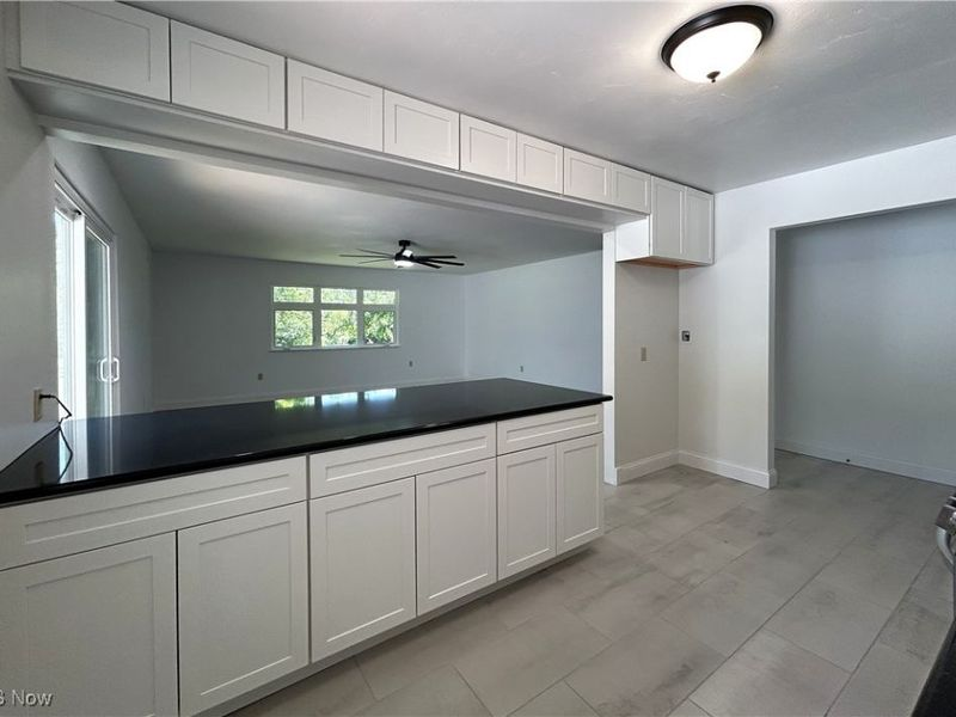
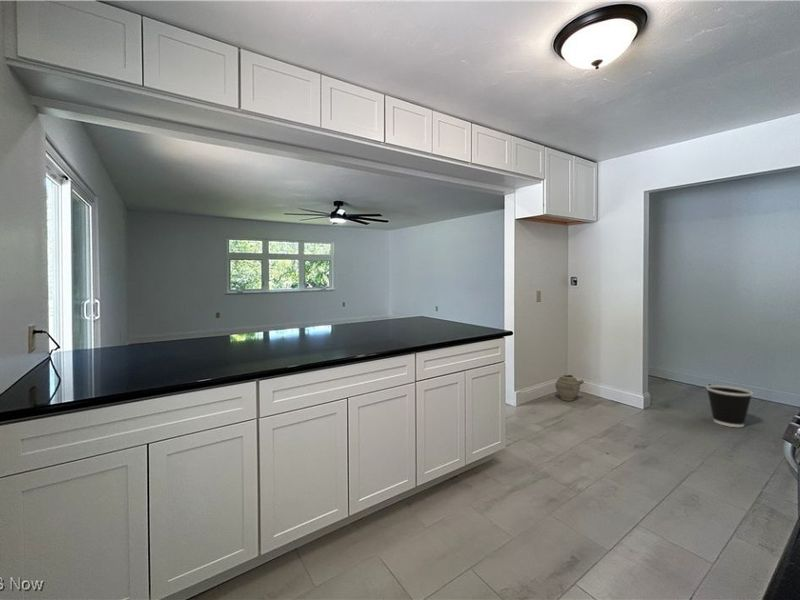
+ ceramic jug (570, 387)
+ wastebasket (728, 406)
